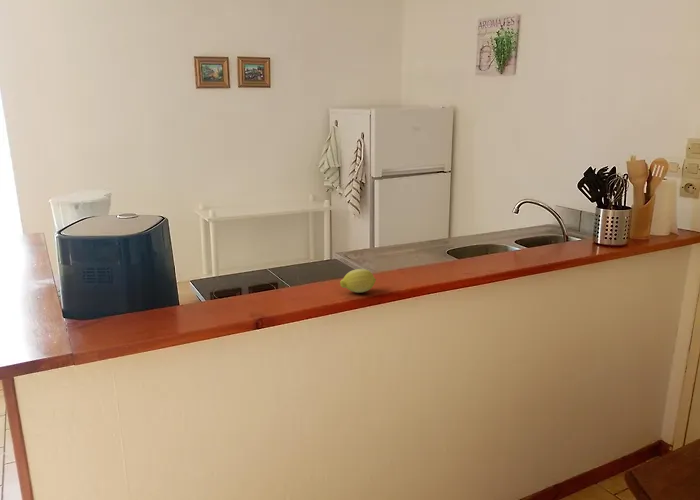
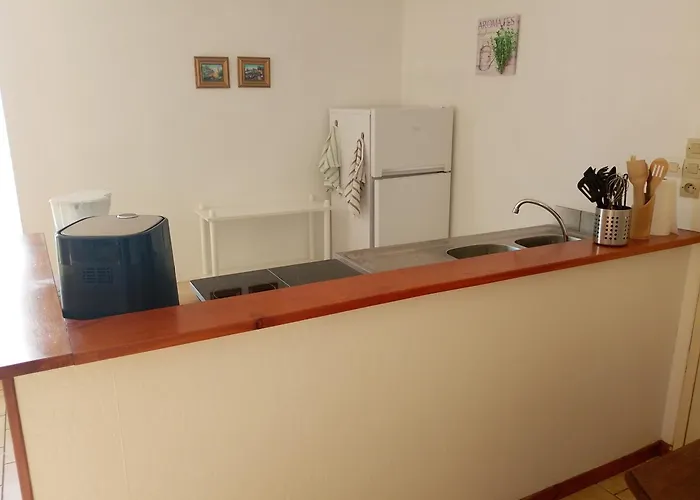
- fruit (358, 280)
